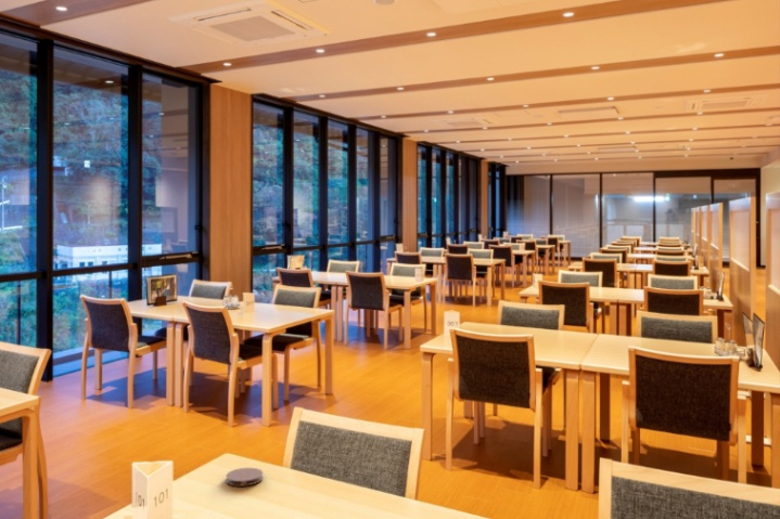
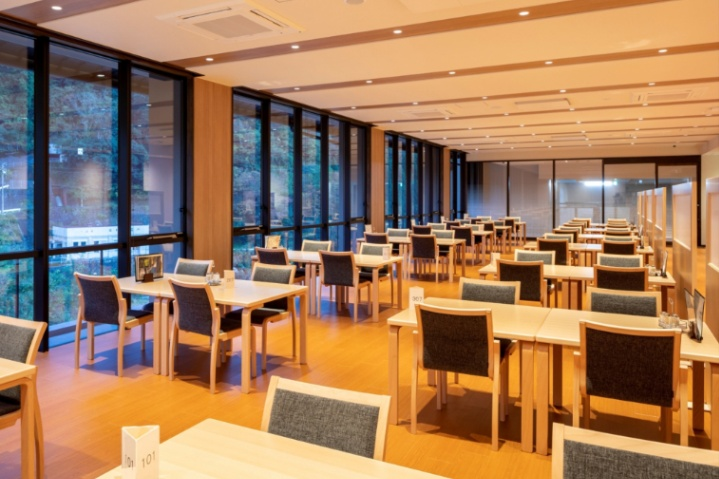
- coaster (244, 476)
